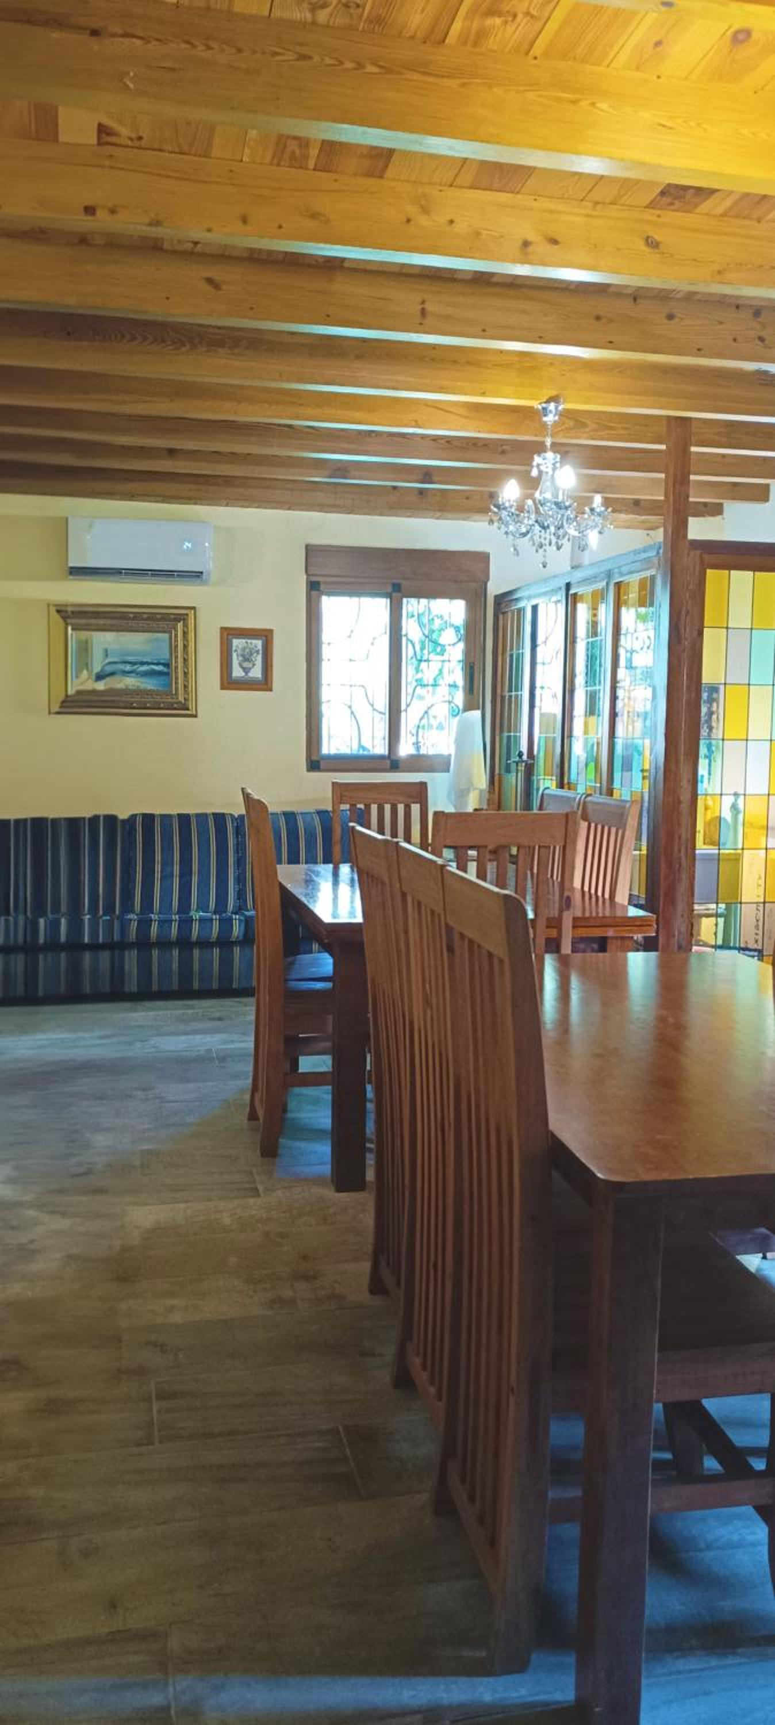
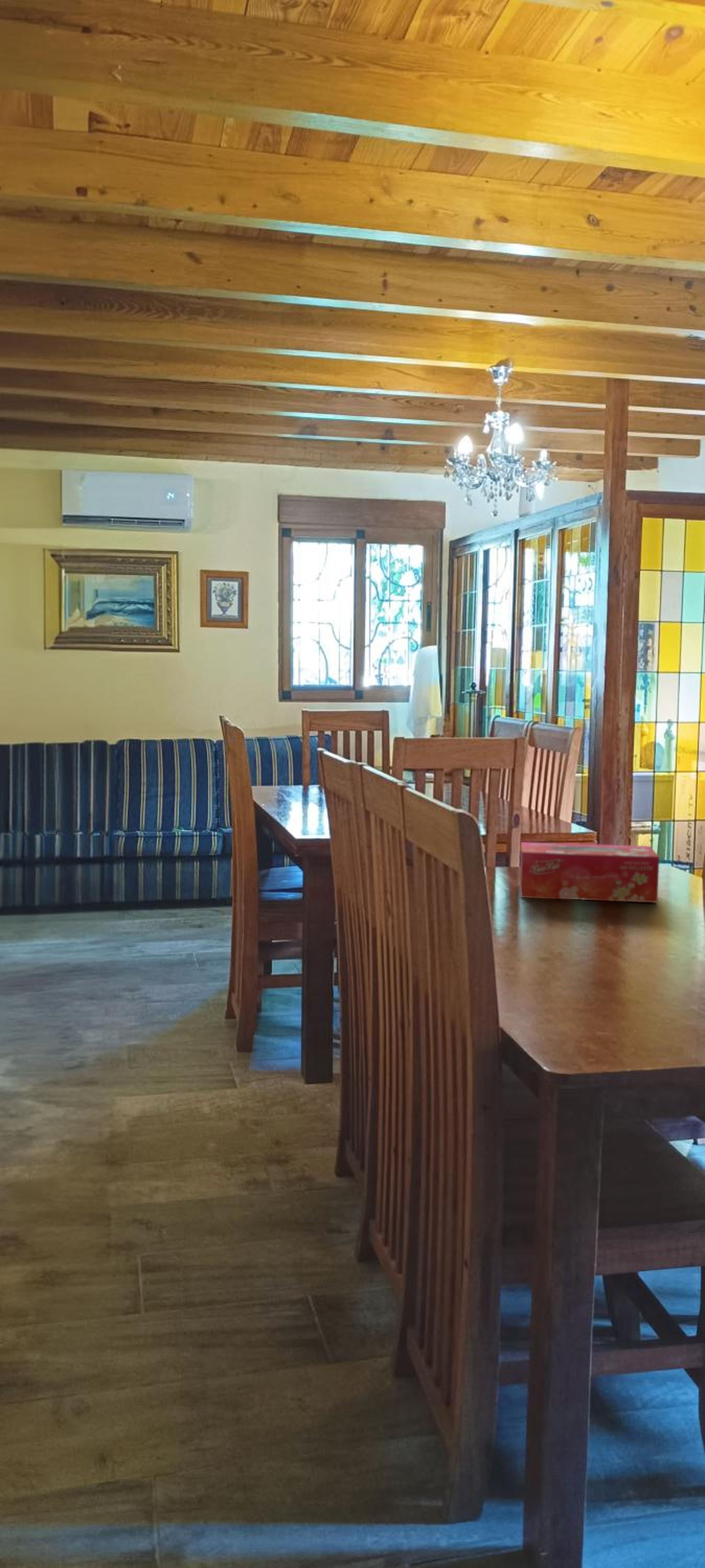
+ tissue box (586, 871)
